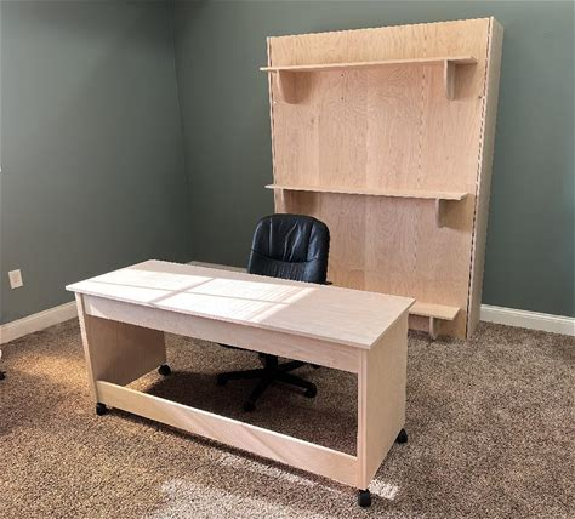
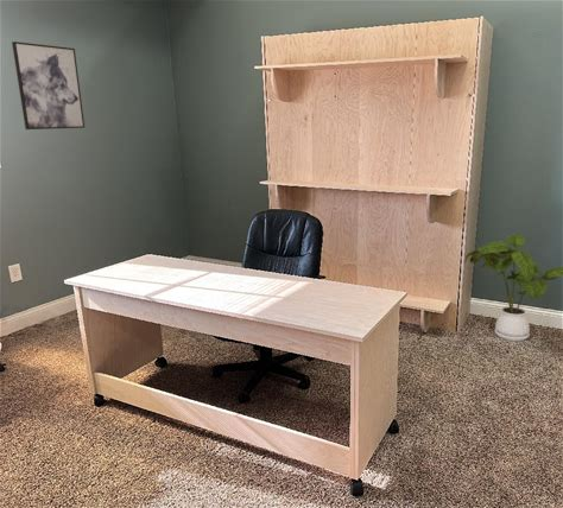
+ house plant (518, 292)
+ wall art (50, 87)
